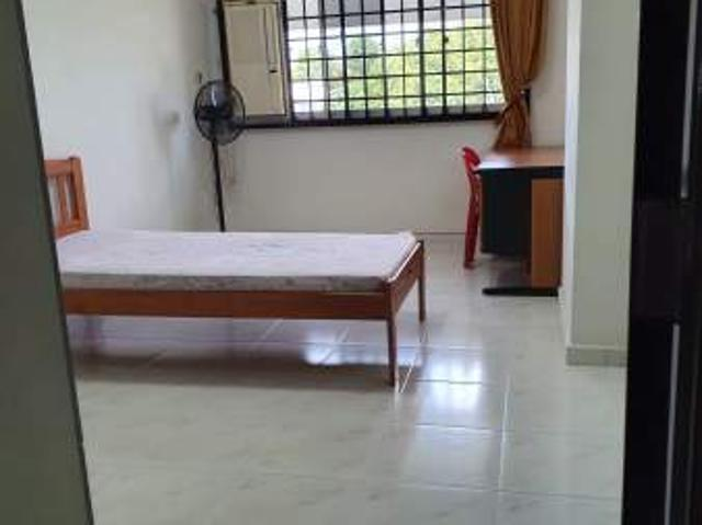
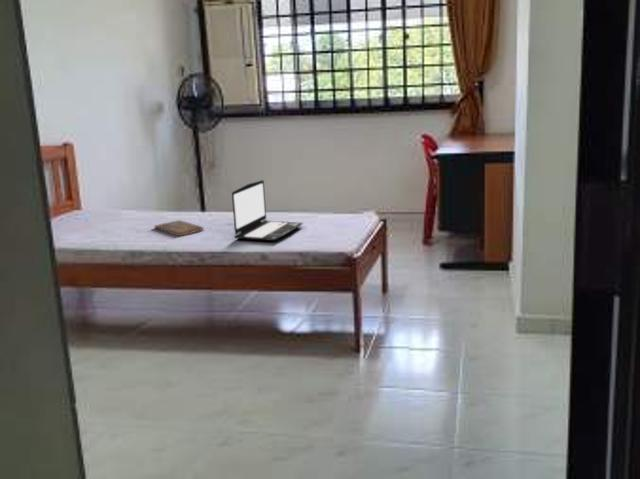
+ bible (179, 228)
+ laptop (265, 209)
